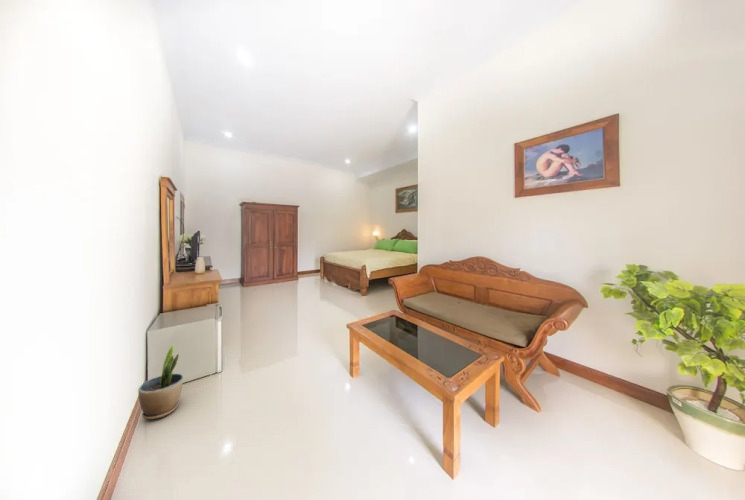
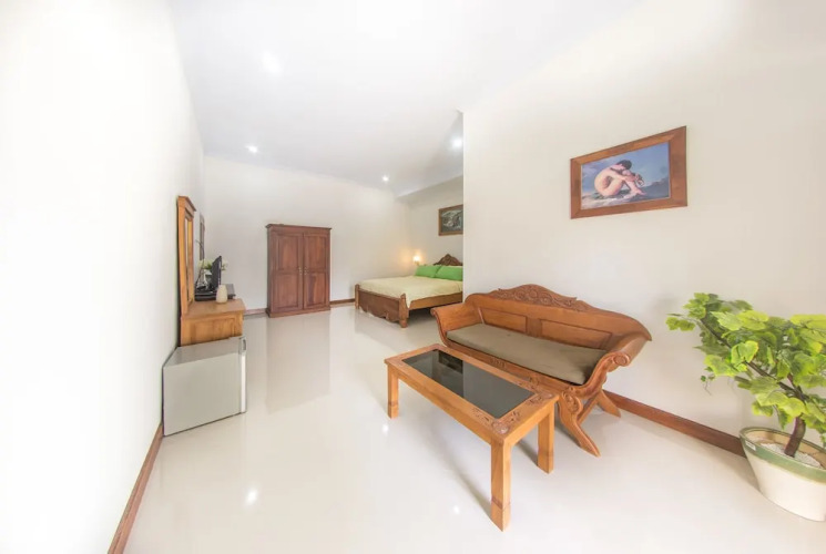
- potted plant (161, 380)
